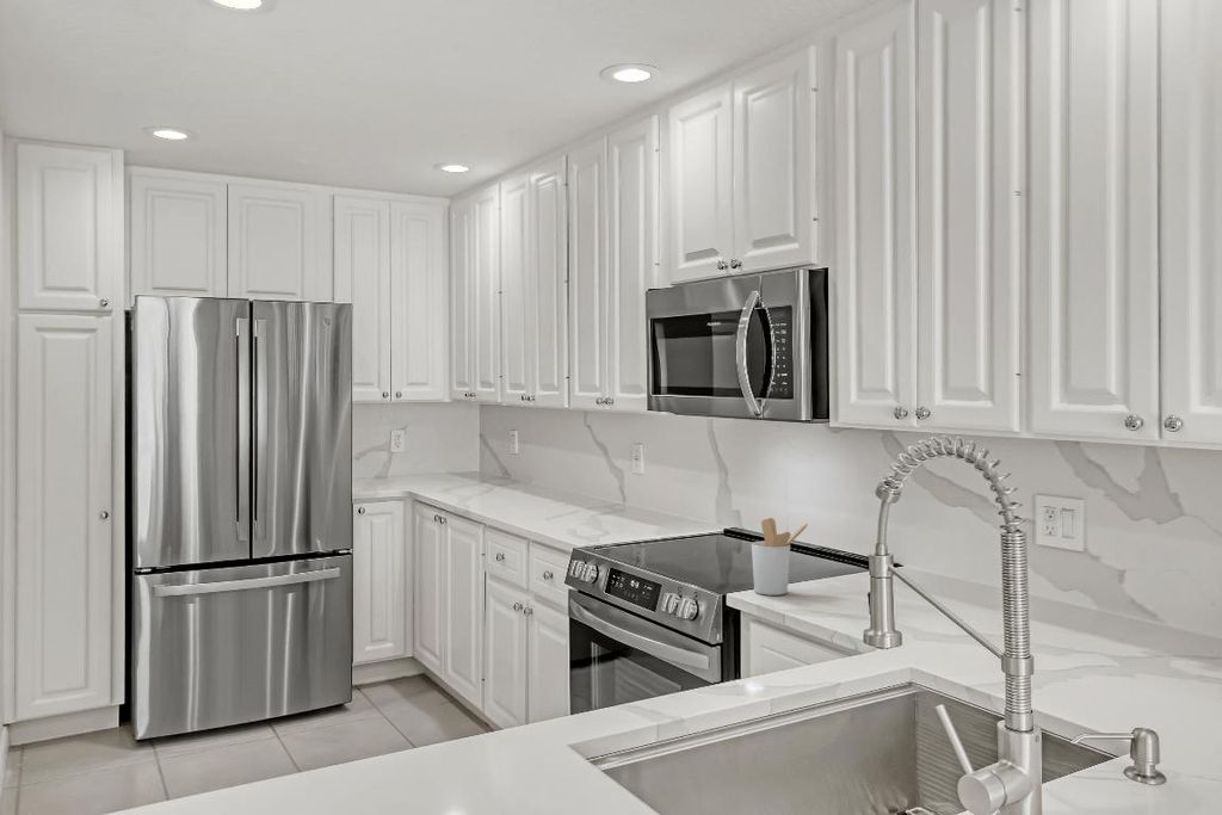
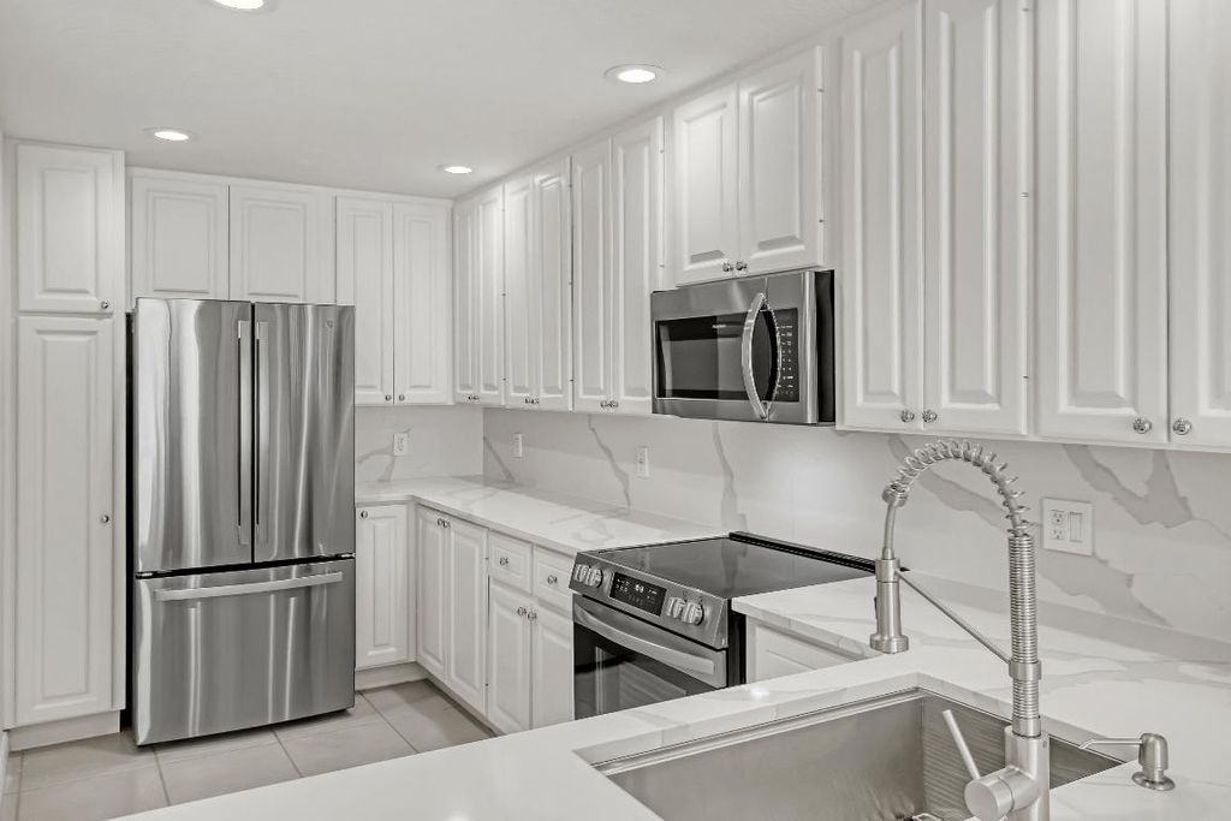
- utensil holder (780, 556)
